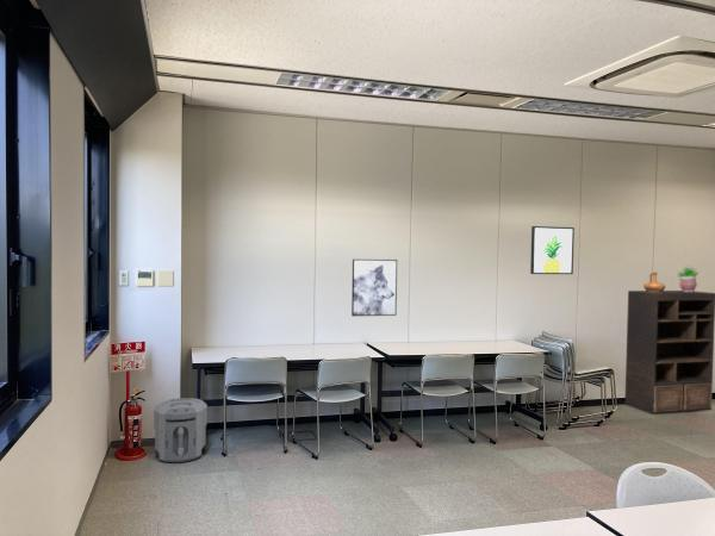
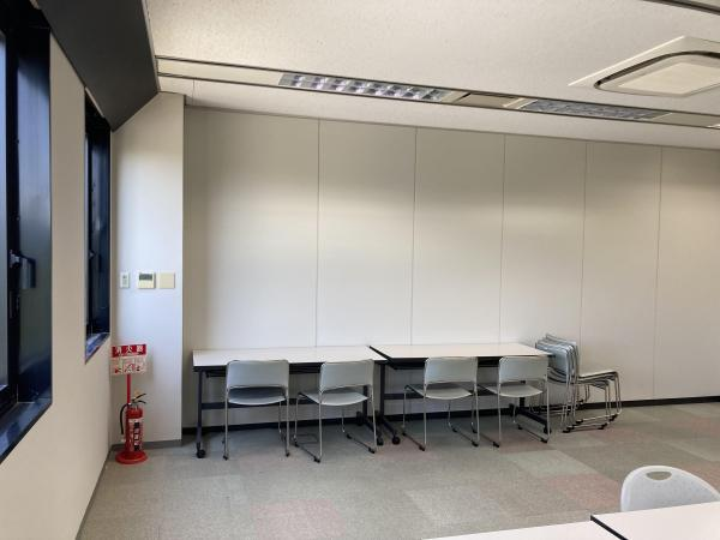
- wall art (374, 287)
- vessel (654, 281)
- air purifier (180, 429)
- potted plant (688, 278)
- bookshelf (670, 349)
- wall art (552, 250)
